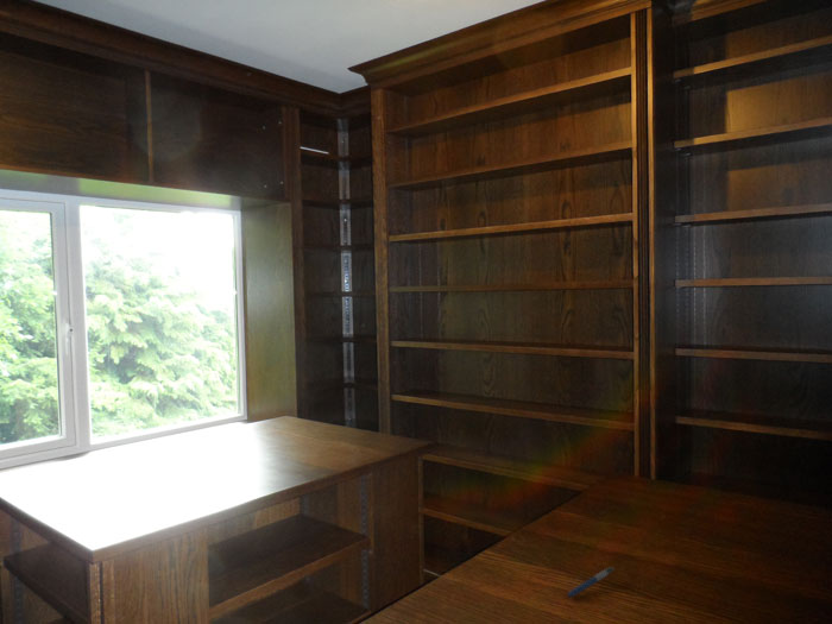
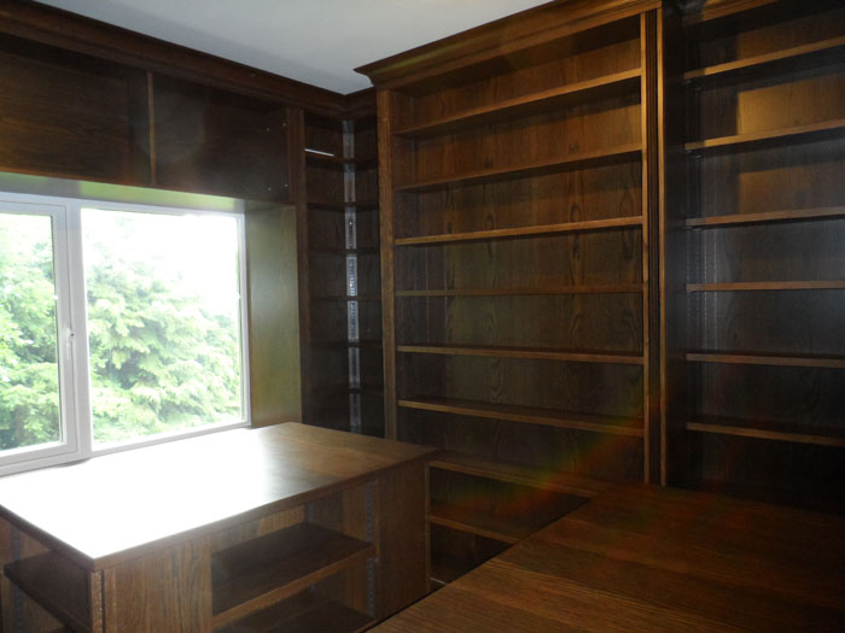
- pen (590, 581)
